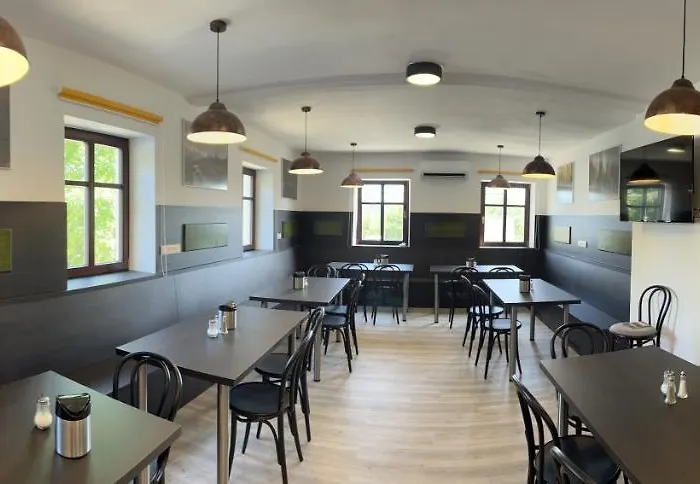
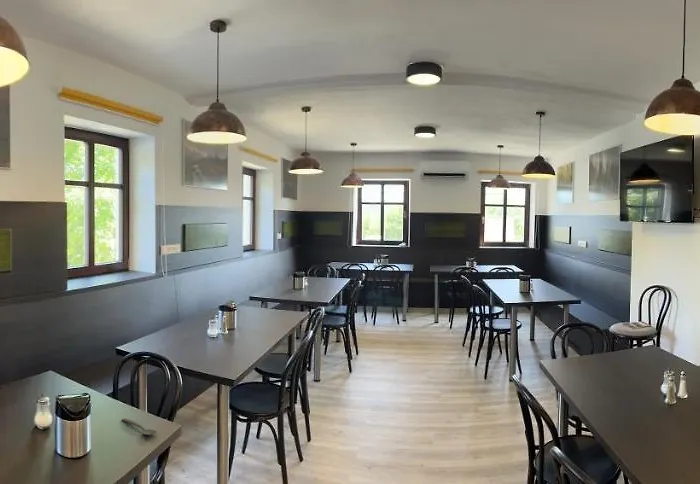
+ spoon (138, 426)
